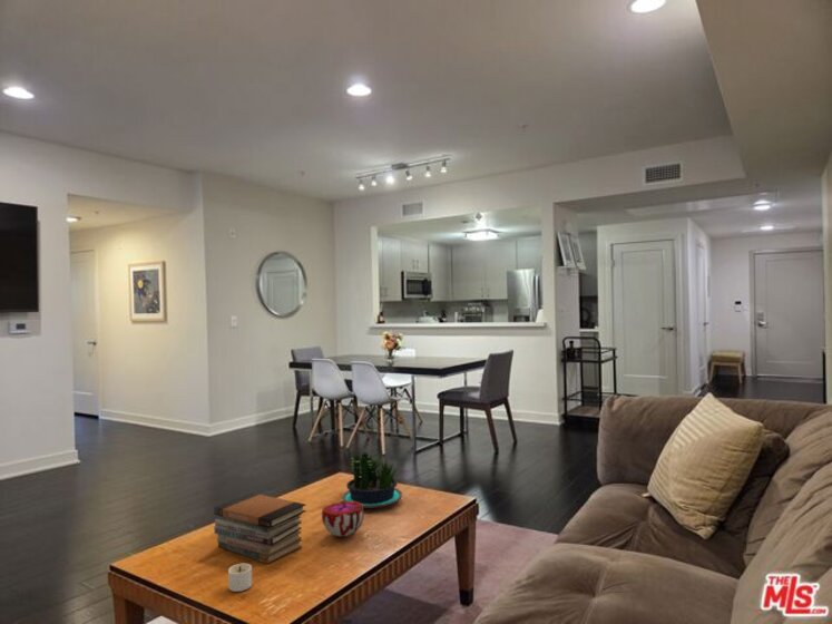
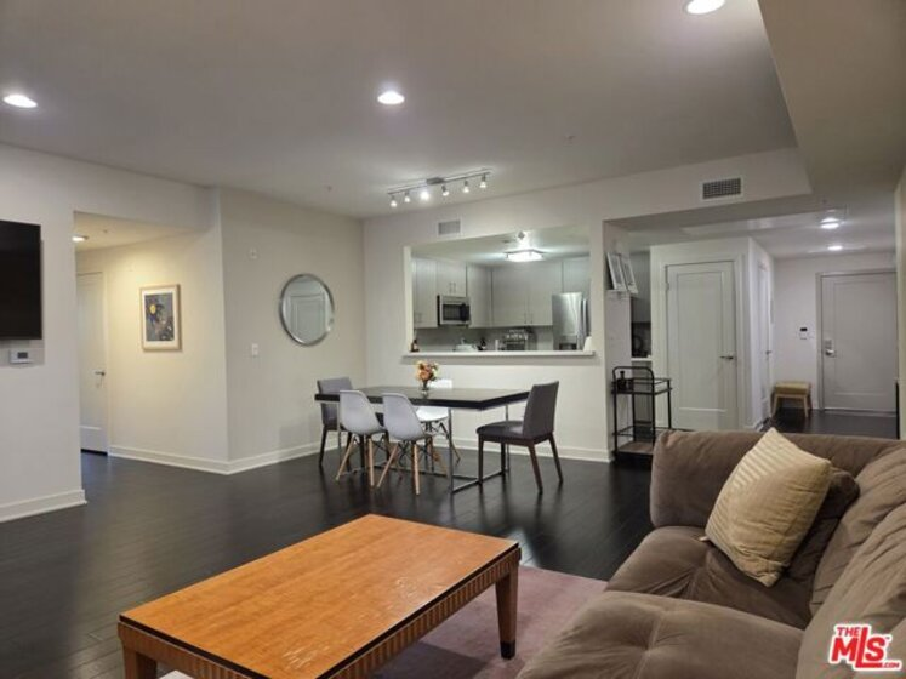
- candle (245, 574)
- book stack (260, 525)
- potted plant (369, 475)
- decorative bowl (343, 520)
